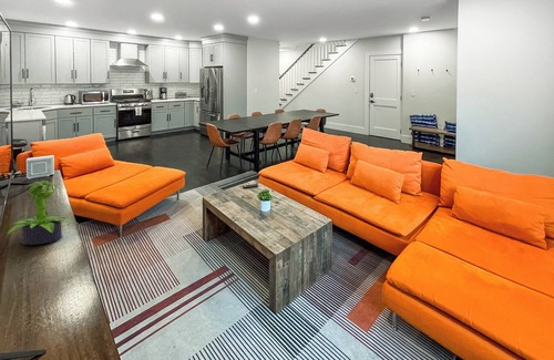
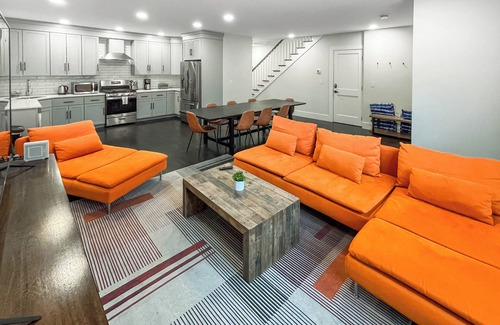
- potted plant (39, 210)
